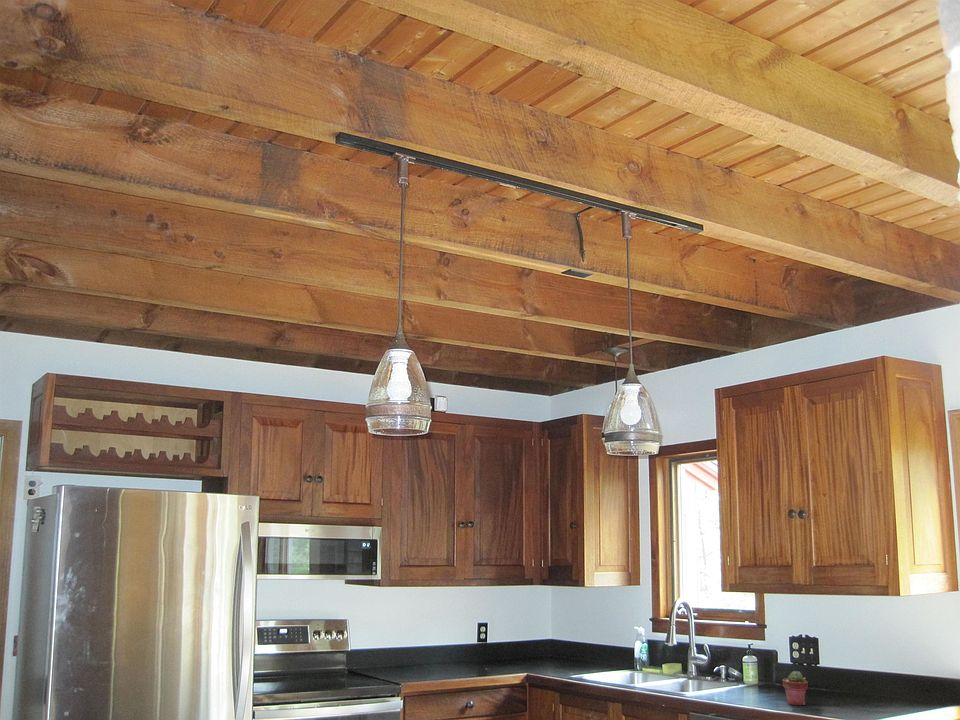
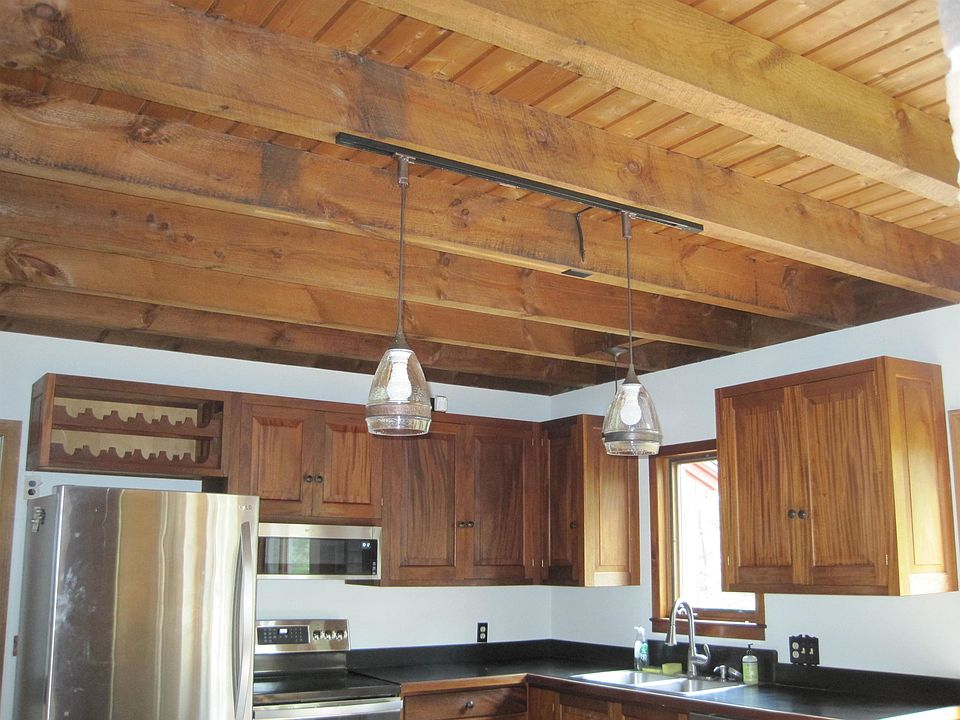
- potted succulent (795, 687)
